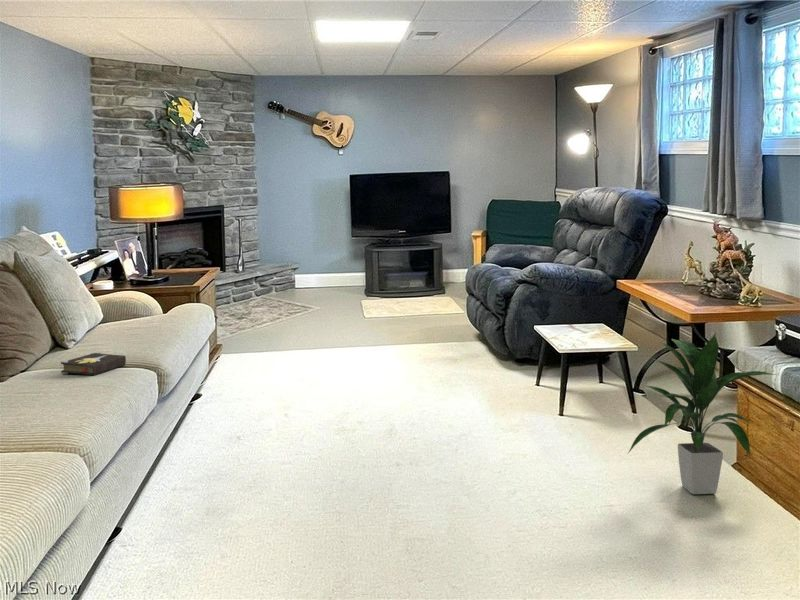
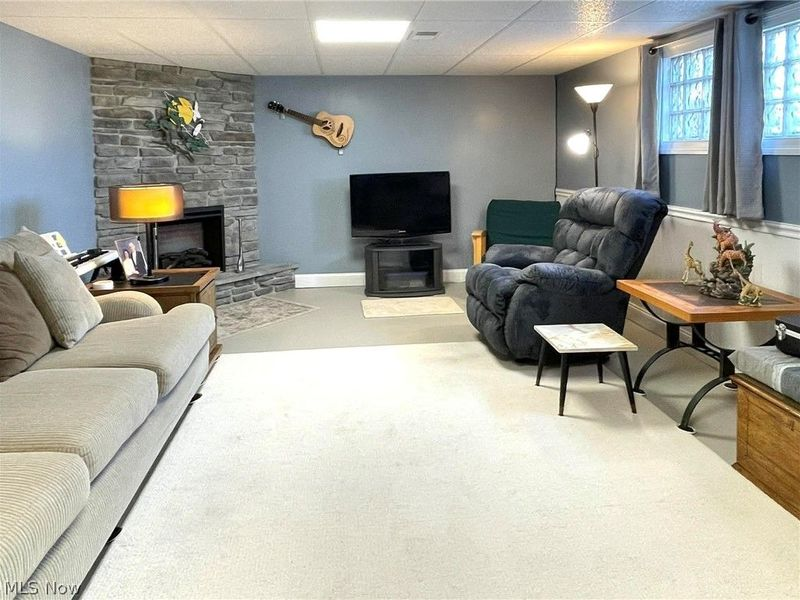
- hardback book (94, 362)
- indoor plant (694, 410)
